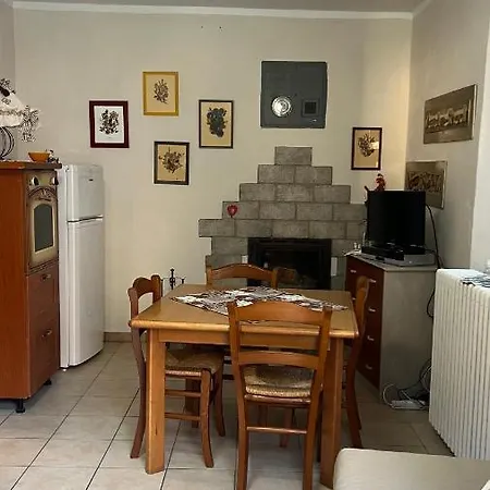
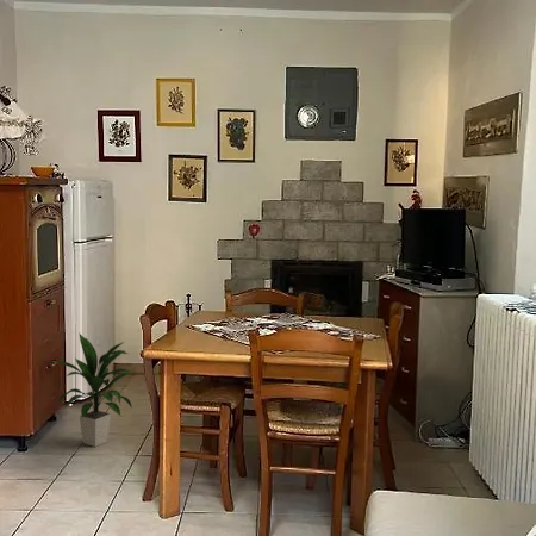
+ indoor plant (98, 388)
